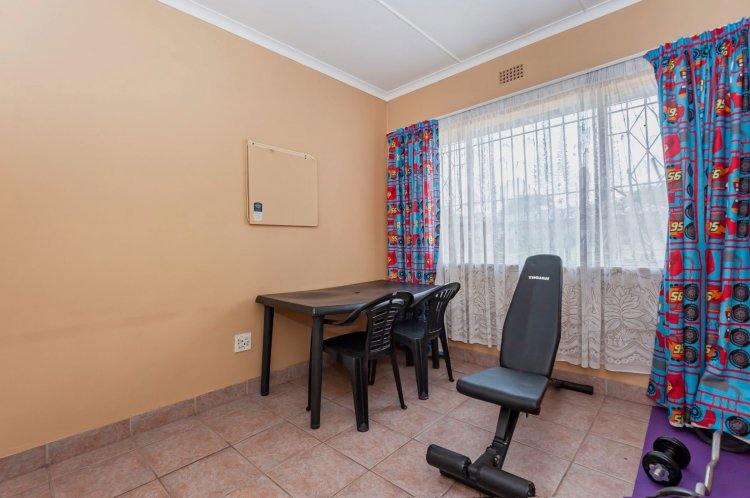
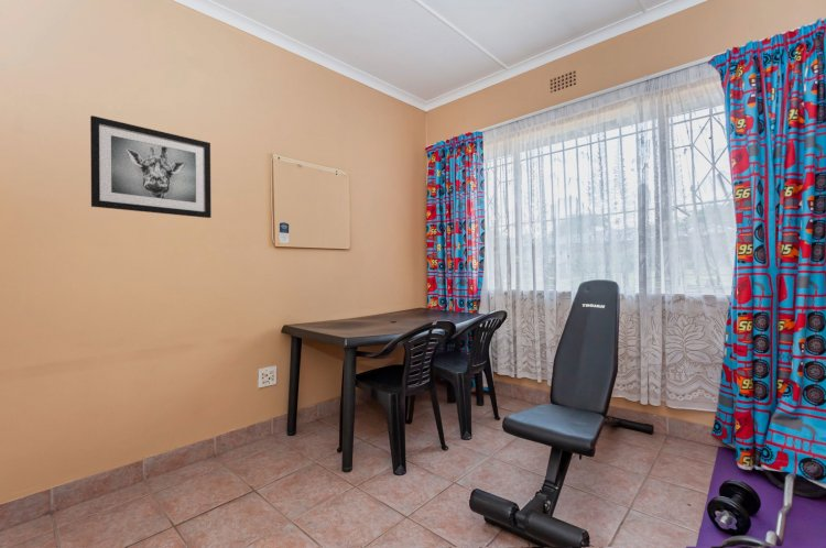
+ wall art (155, 172)
